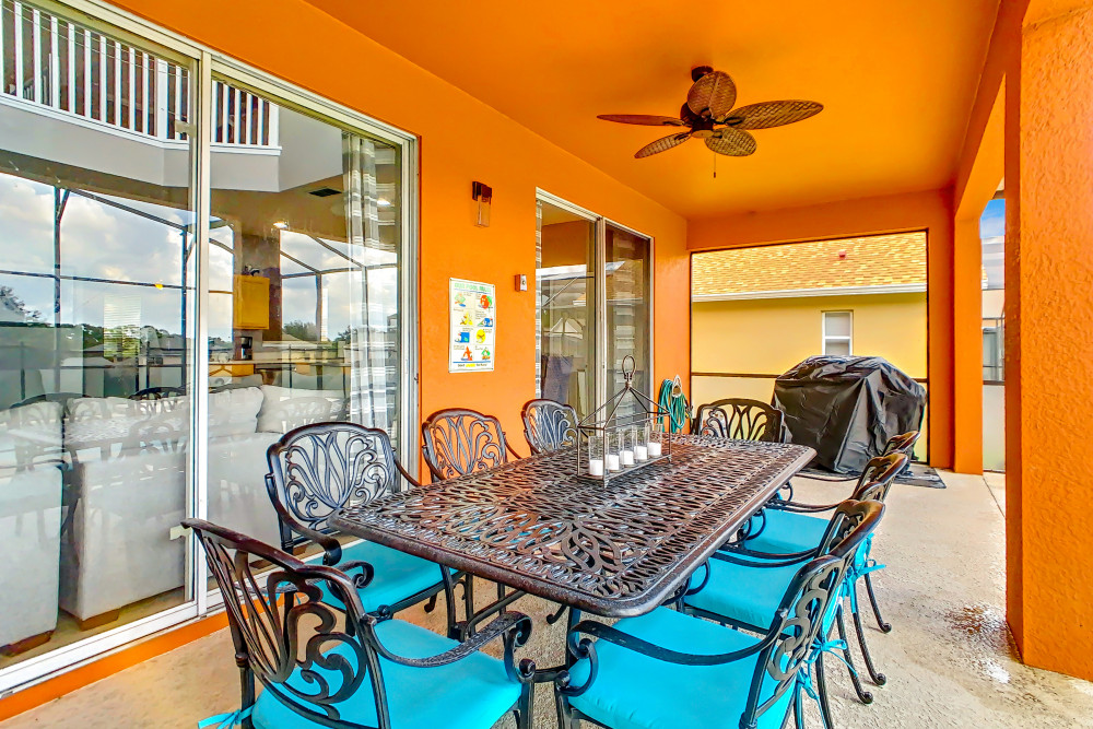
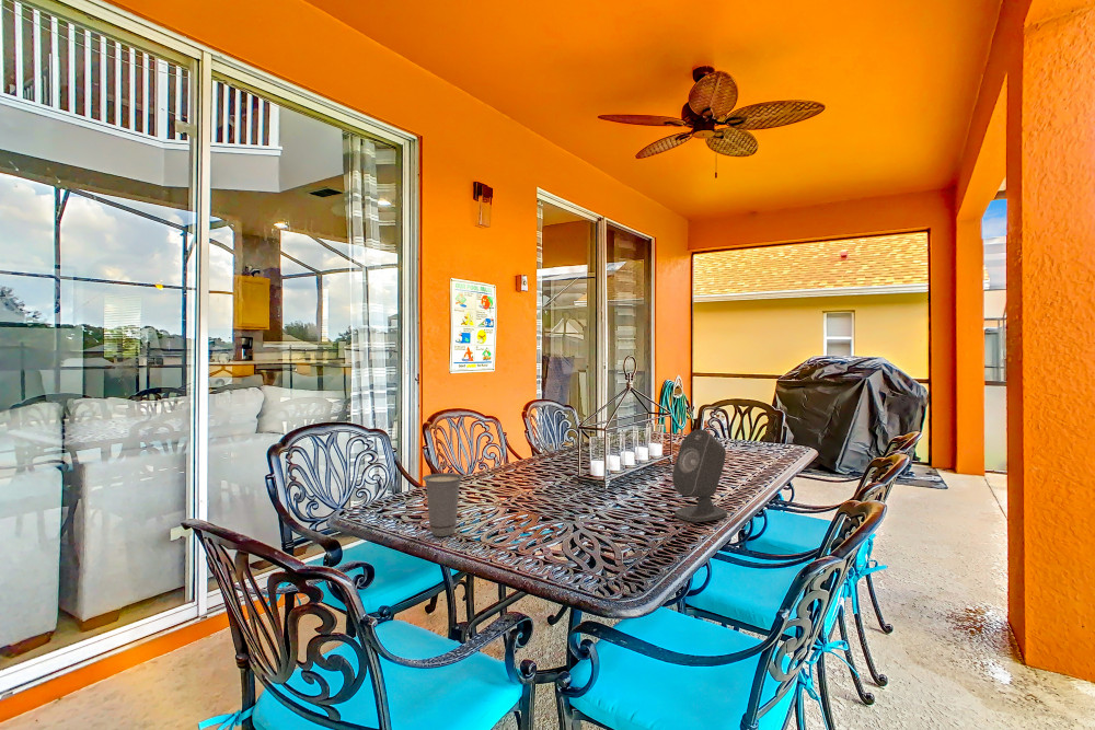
+ speaker (701, 472)
+ cup (442, 505)
